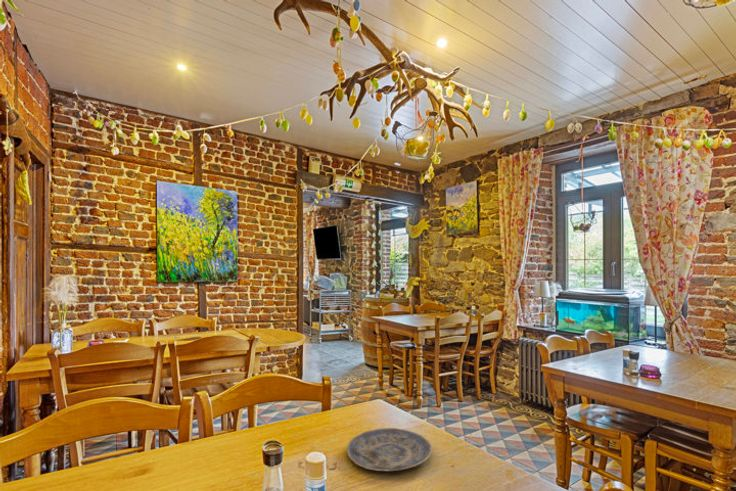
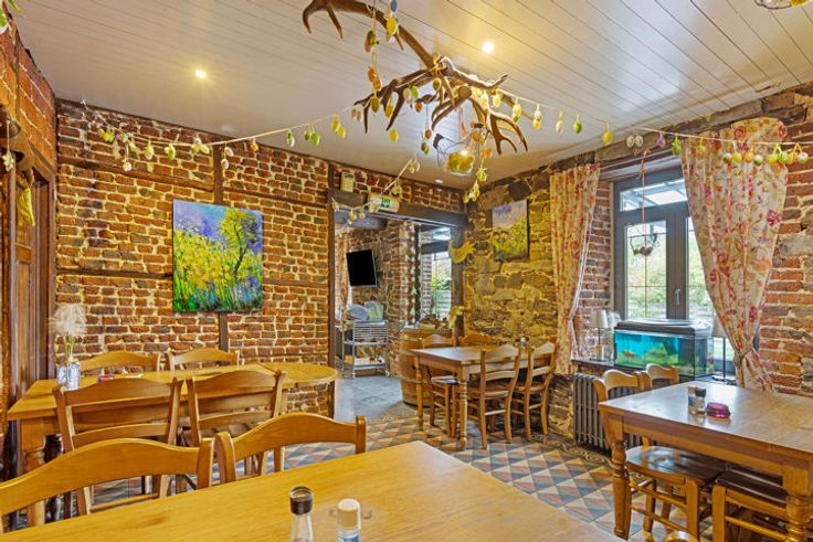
- plate (389, 450)
